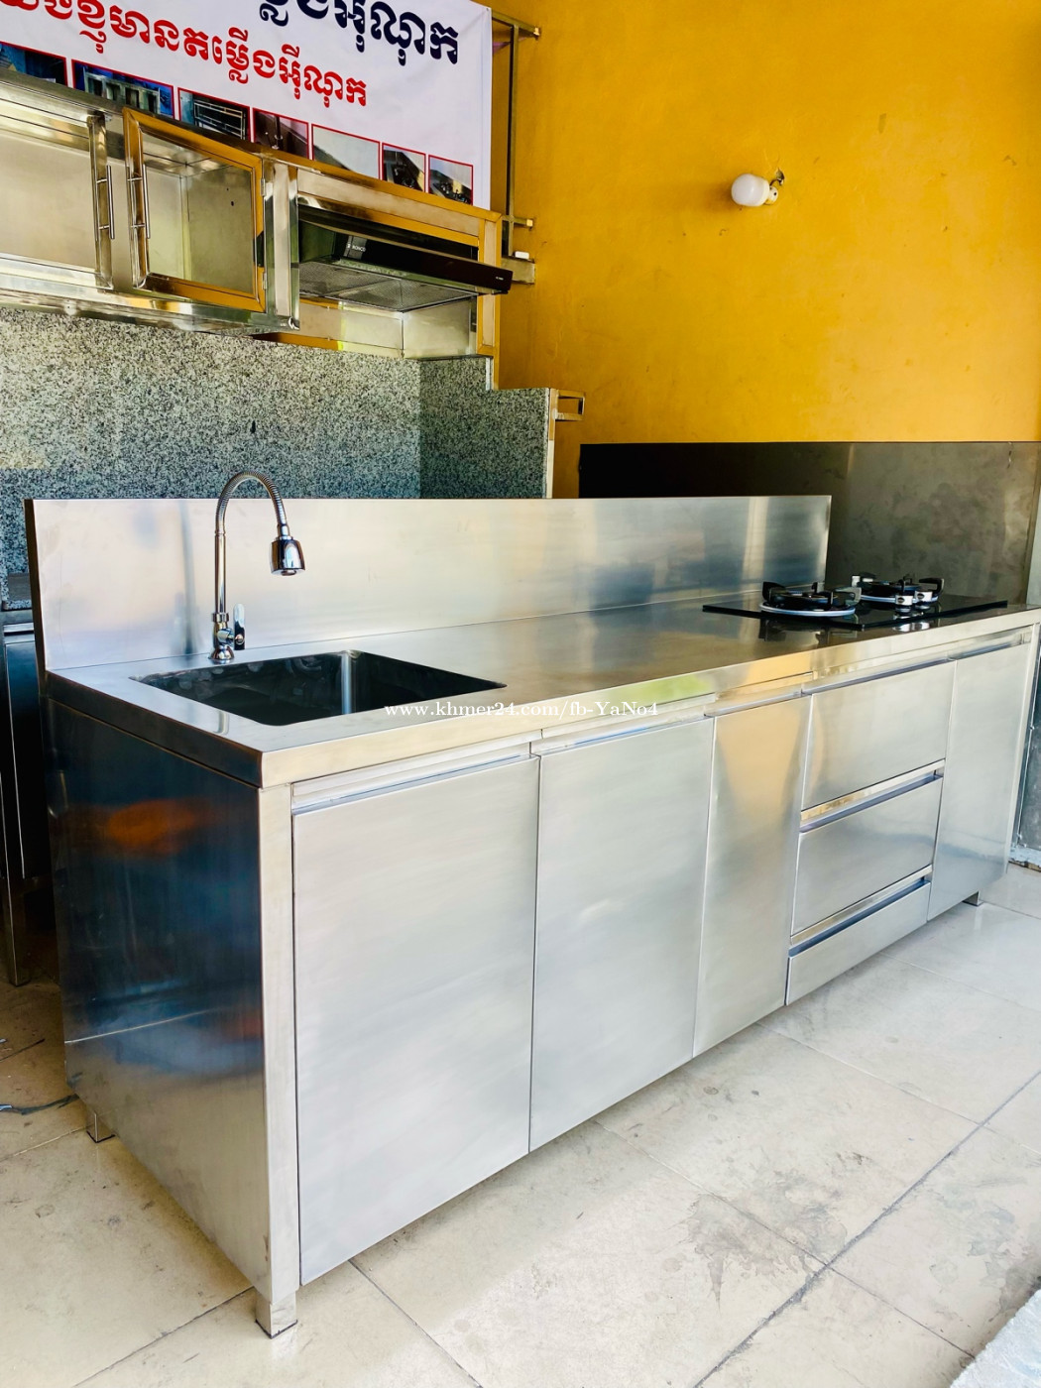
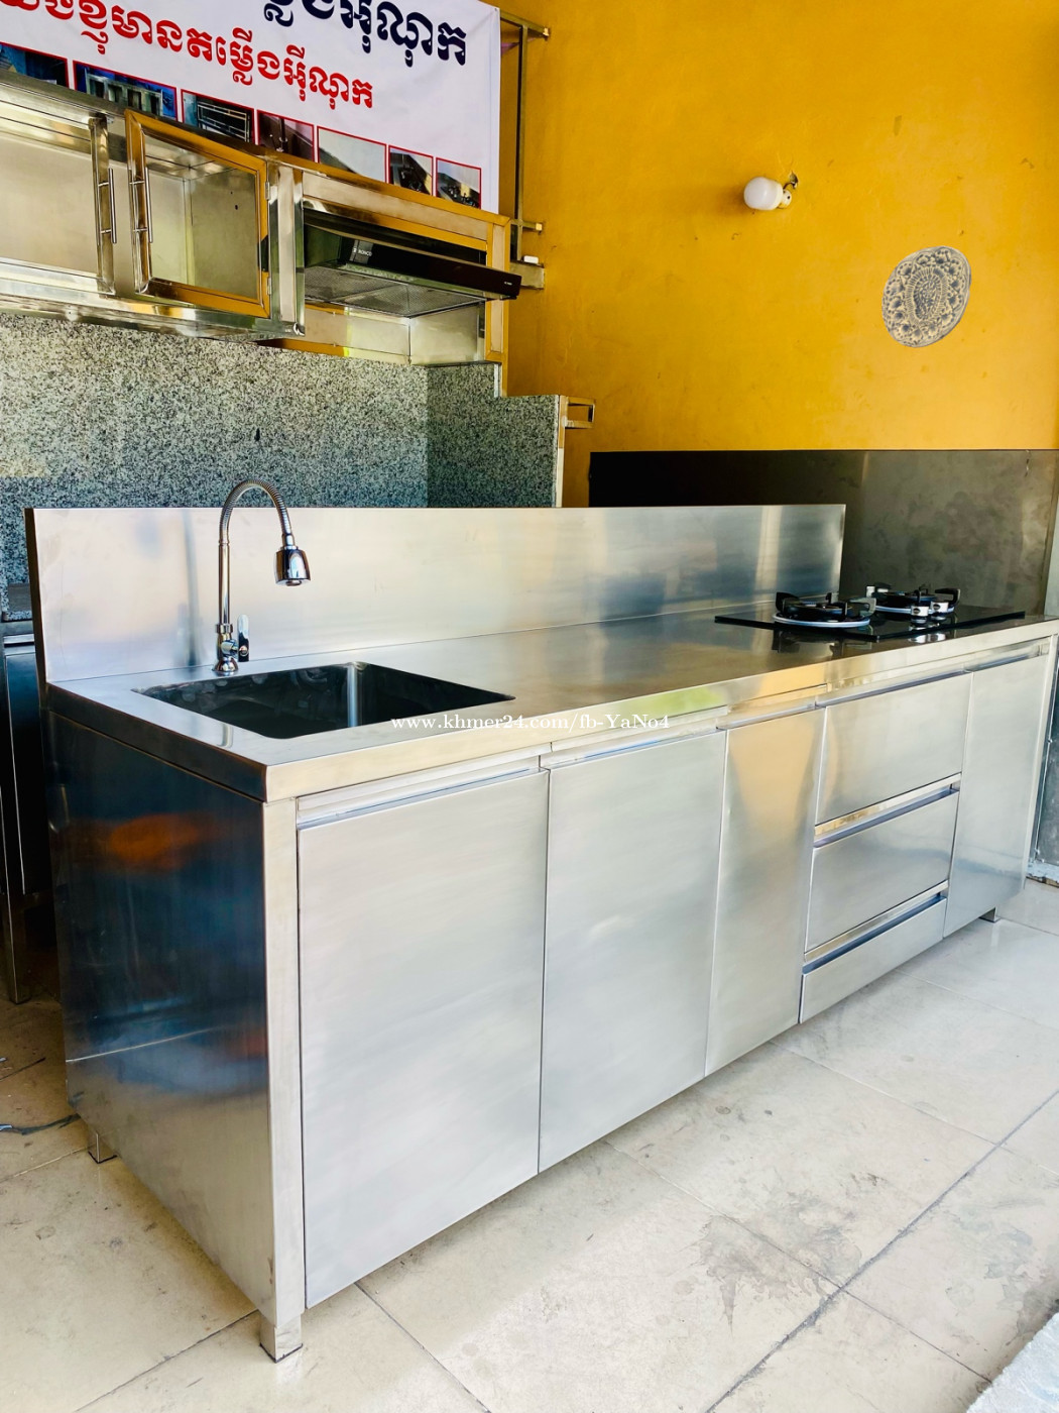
+ decorative plate (924, 297)
